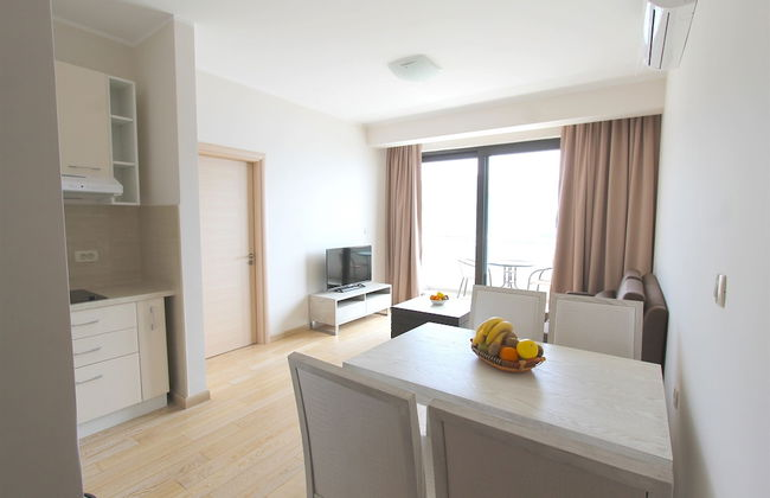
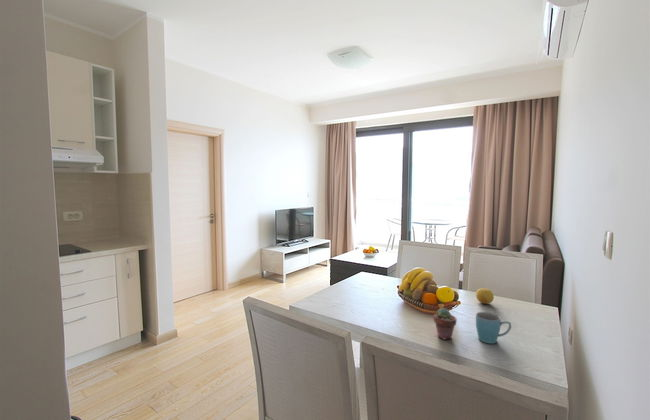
+ potted succulent (444, 322)
+ fruit (484, 295)
+ mug (492, 328)
